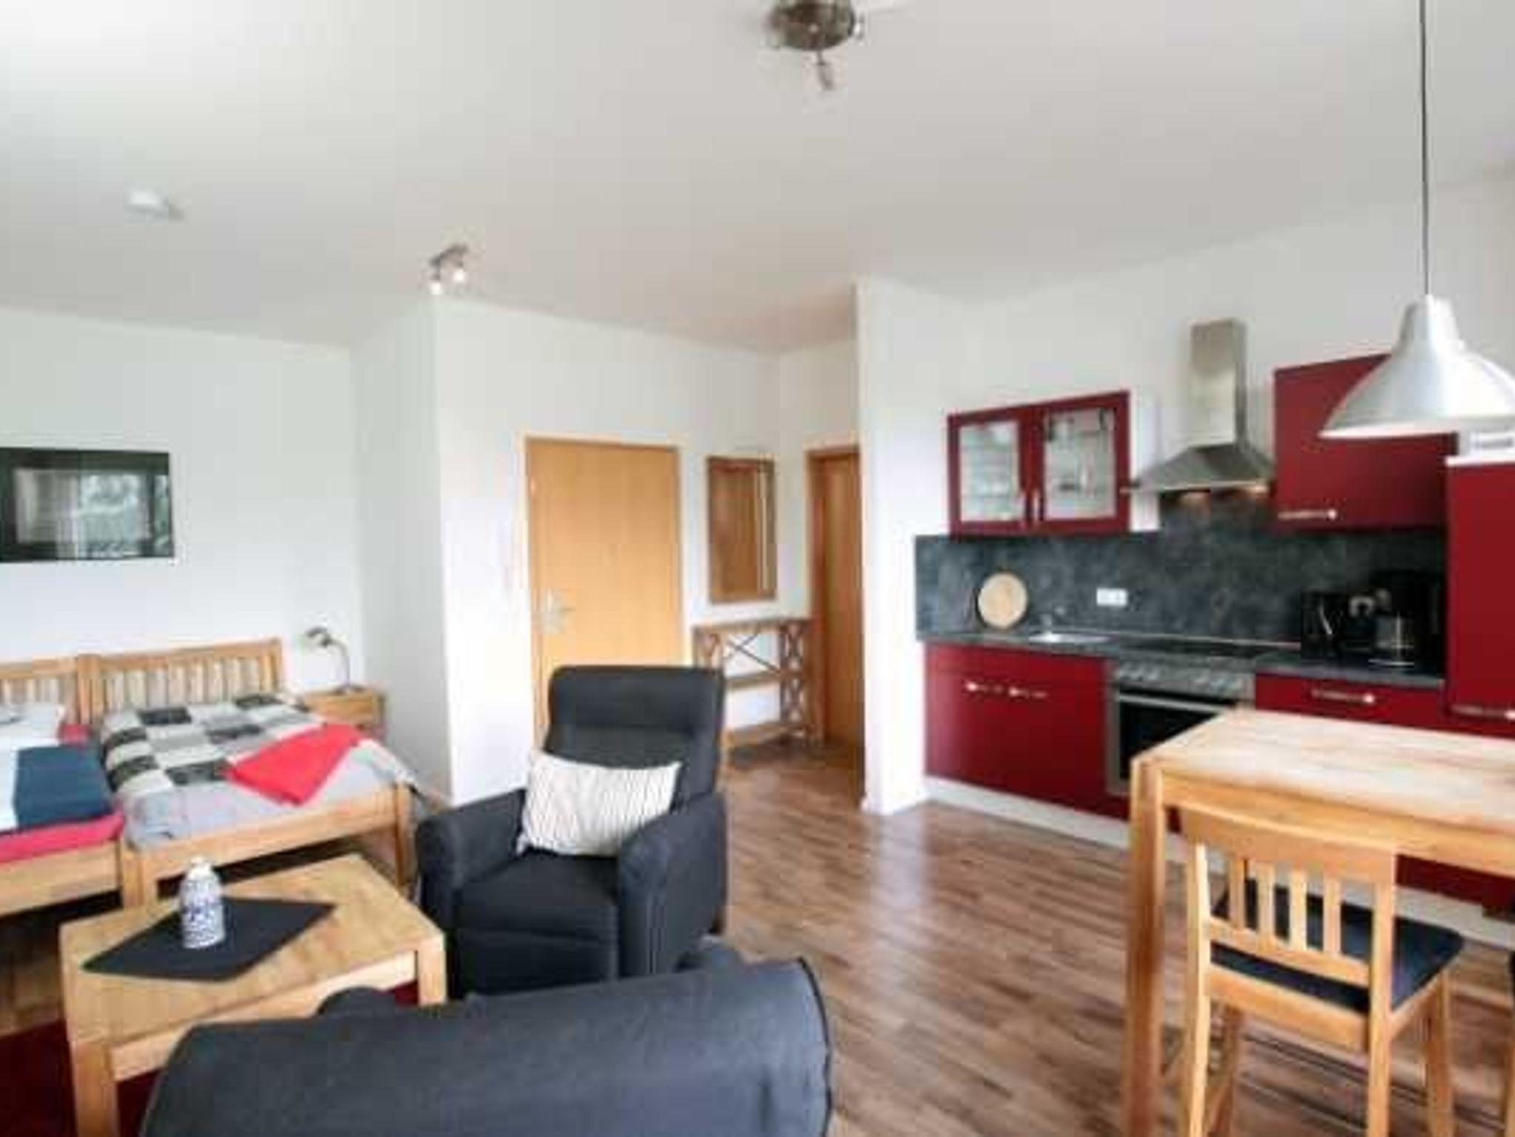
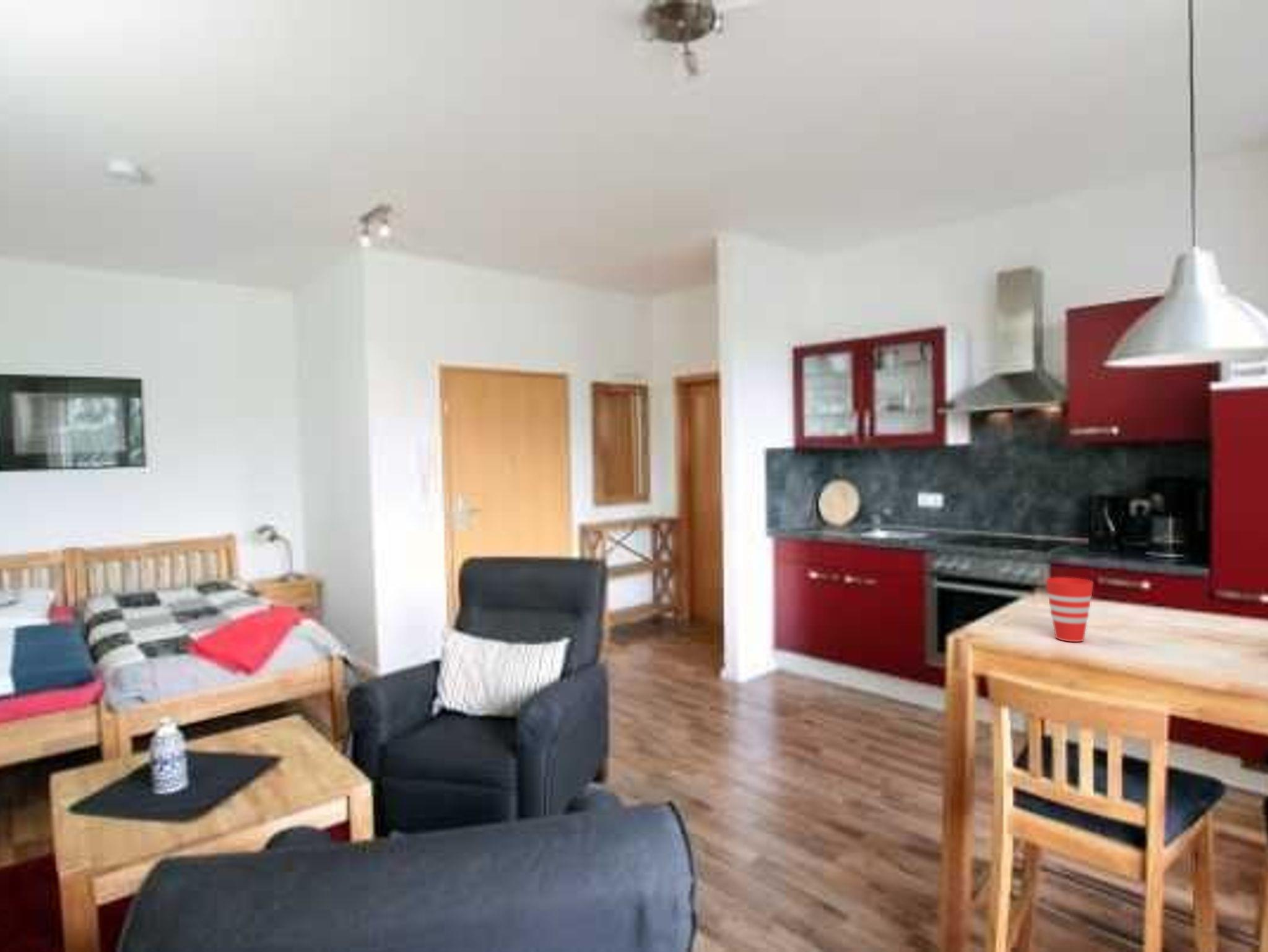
+ cup (1069, 610)
